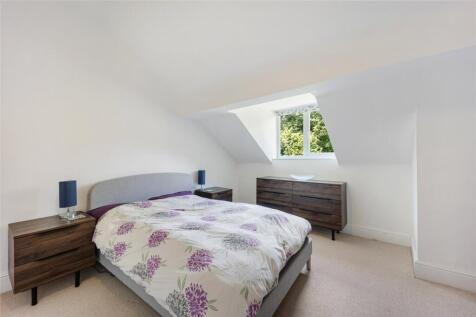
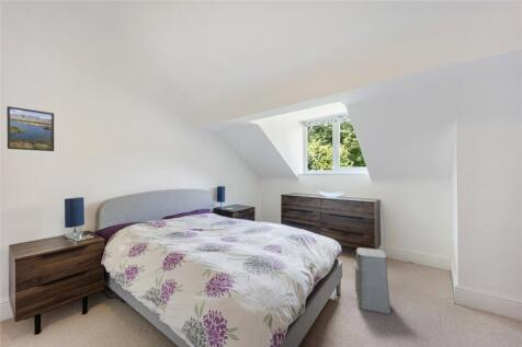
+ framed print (32, 129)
+ air purifier (372, 278)
